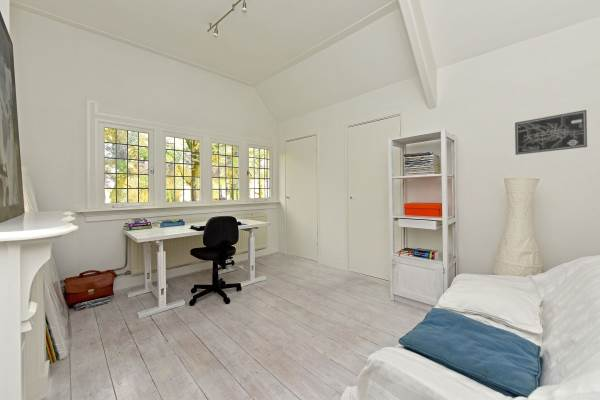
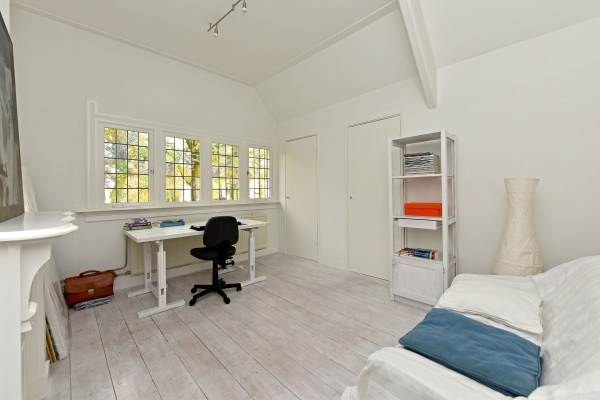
- wall art (548, 134)
